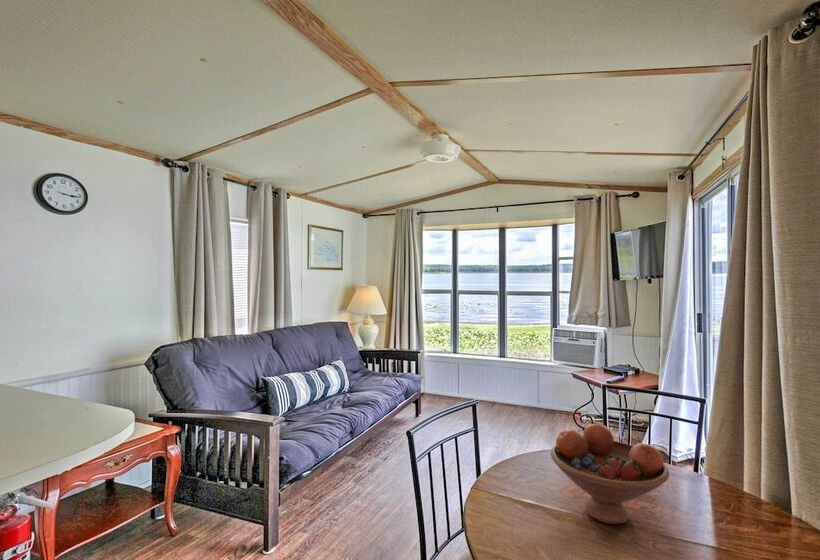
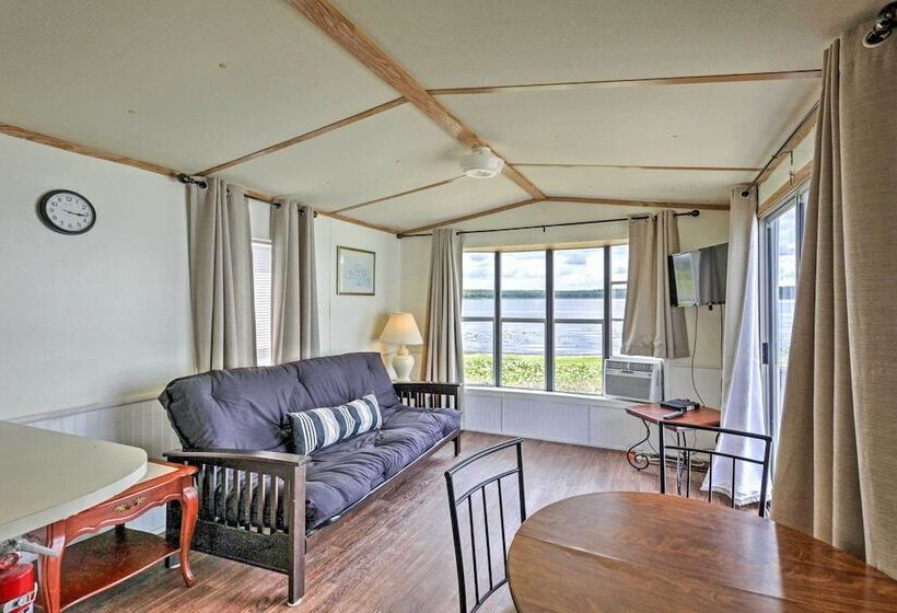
- fruit bowl (606, 475)
